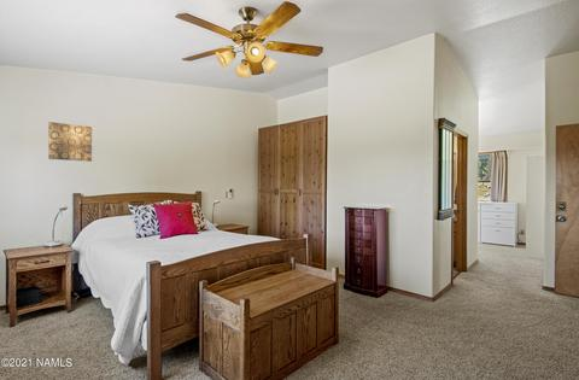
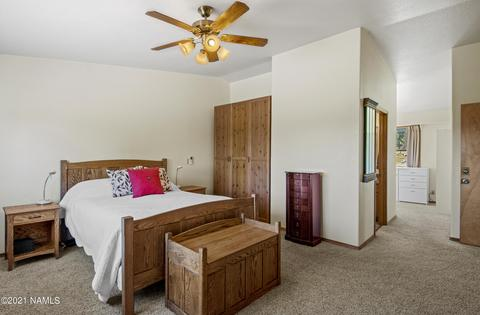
- wall art (70, 142)
